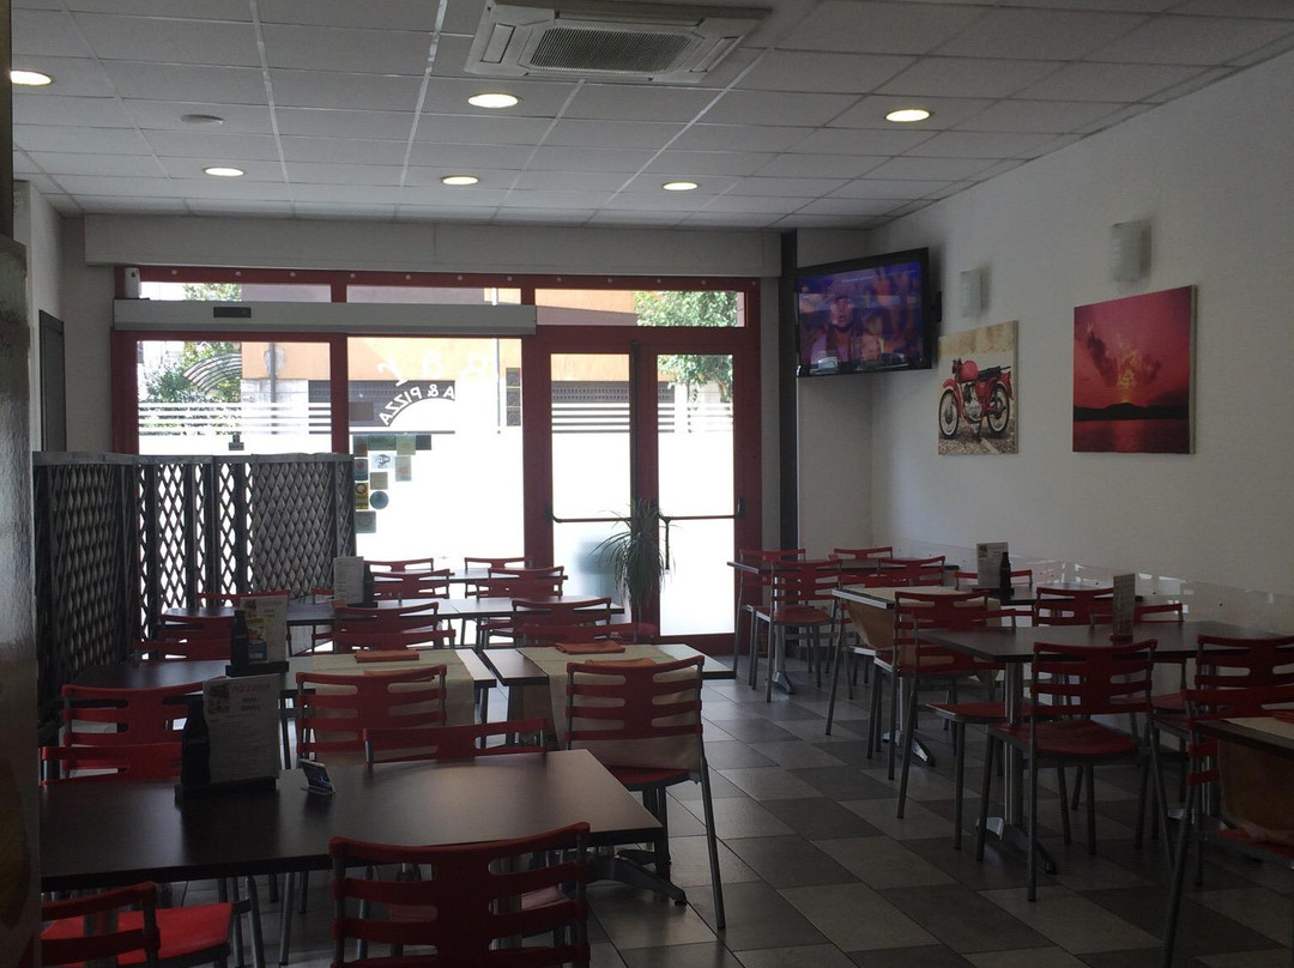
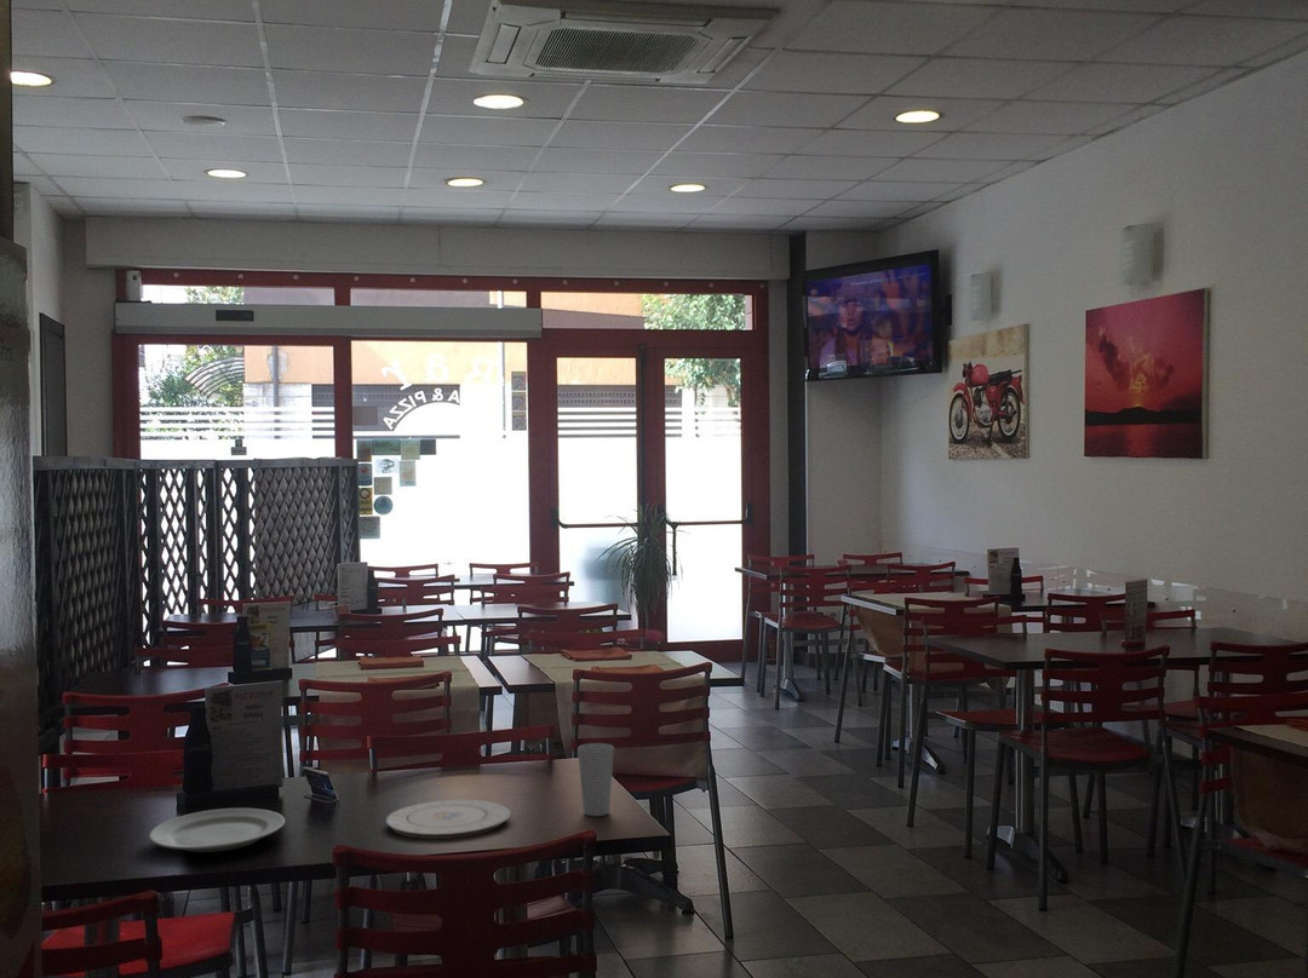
+ chinaware (218, 832)
+ cup (596, 779)
+ plate (448, 818)
